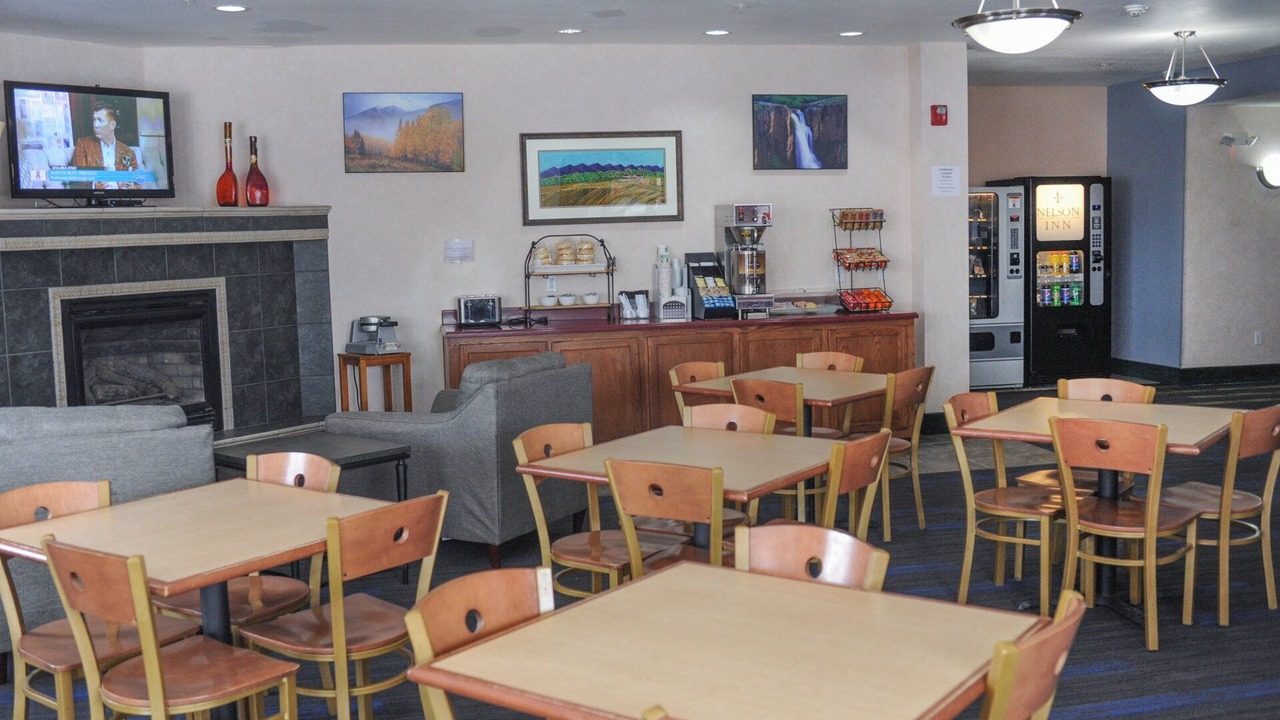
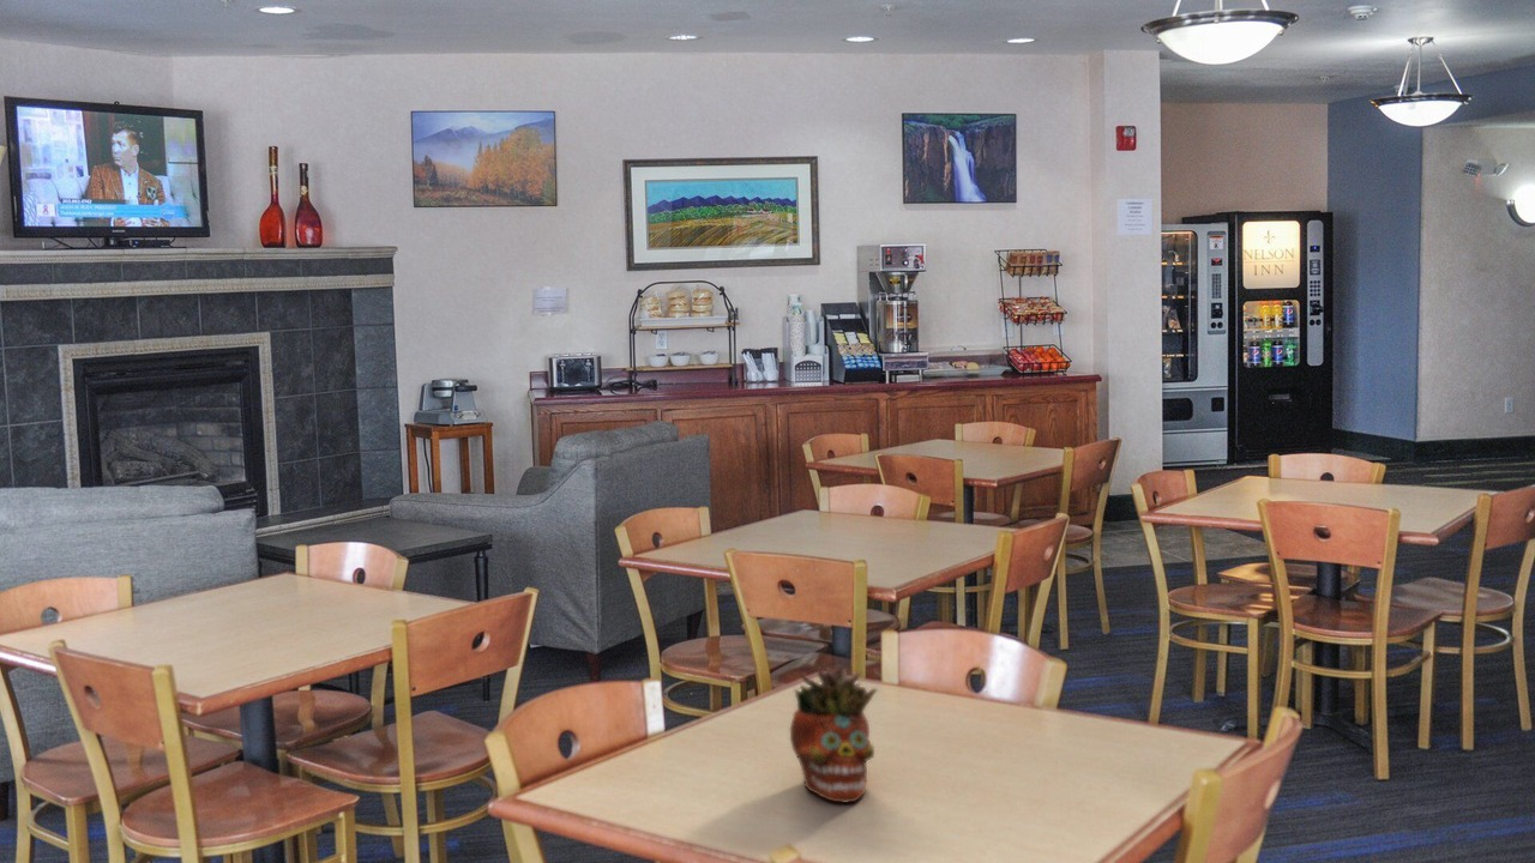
+ succulent planter (836, 728)
